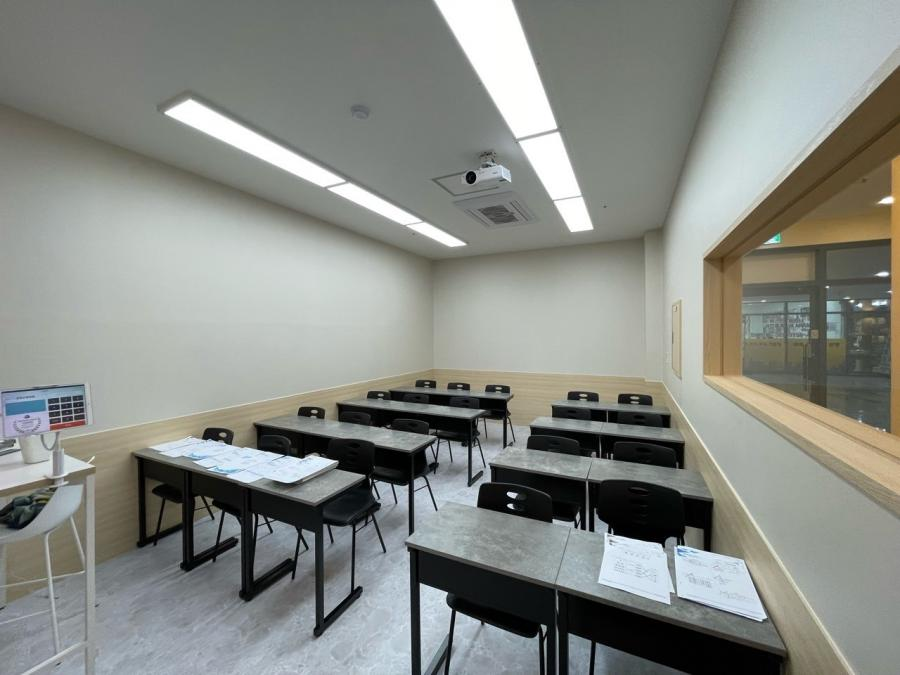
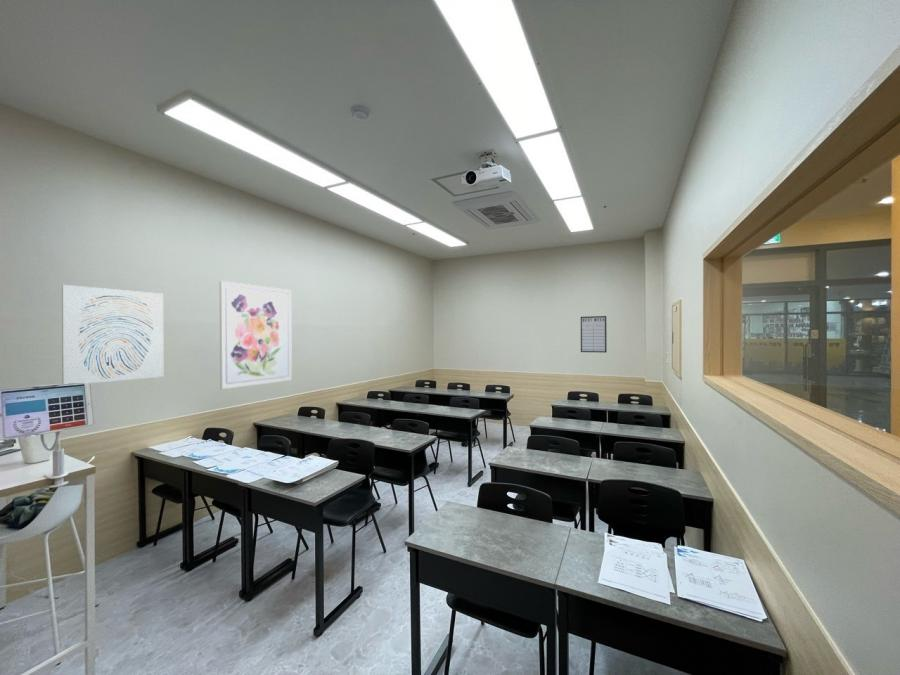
+ wall art (117, 335)
+ wall art (258, 335)
+ writing board (593, 334)
